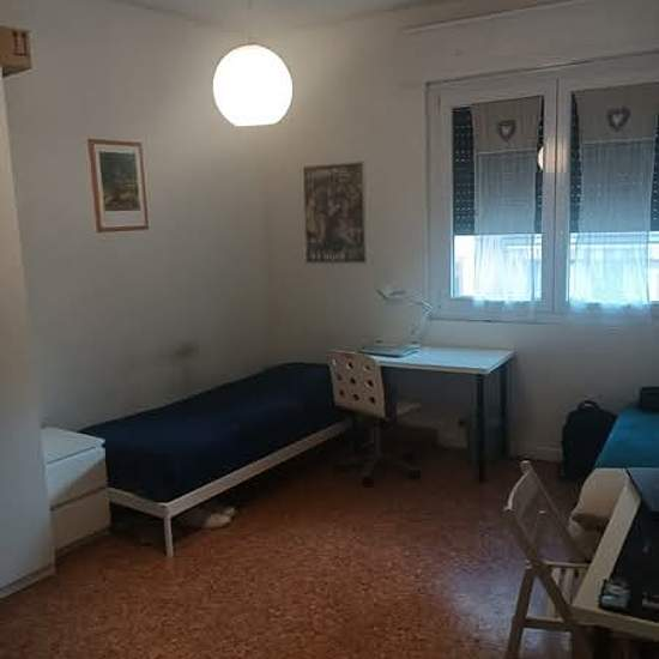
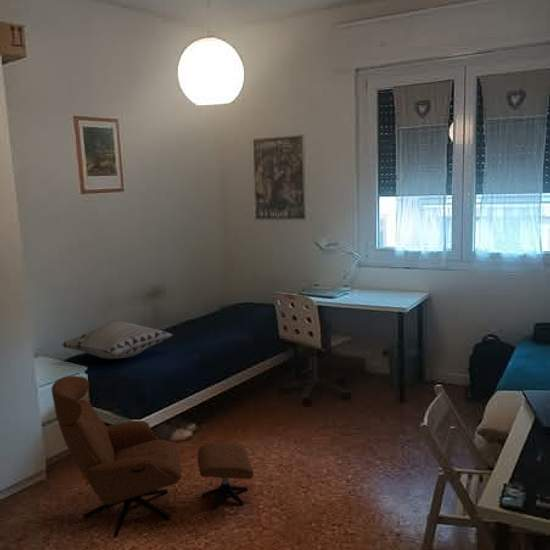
+ decorative pillow (118, 339)
+ armchair (156, 441)
